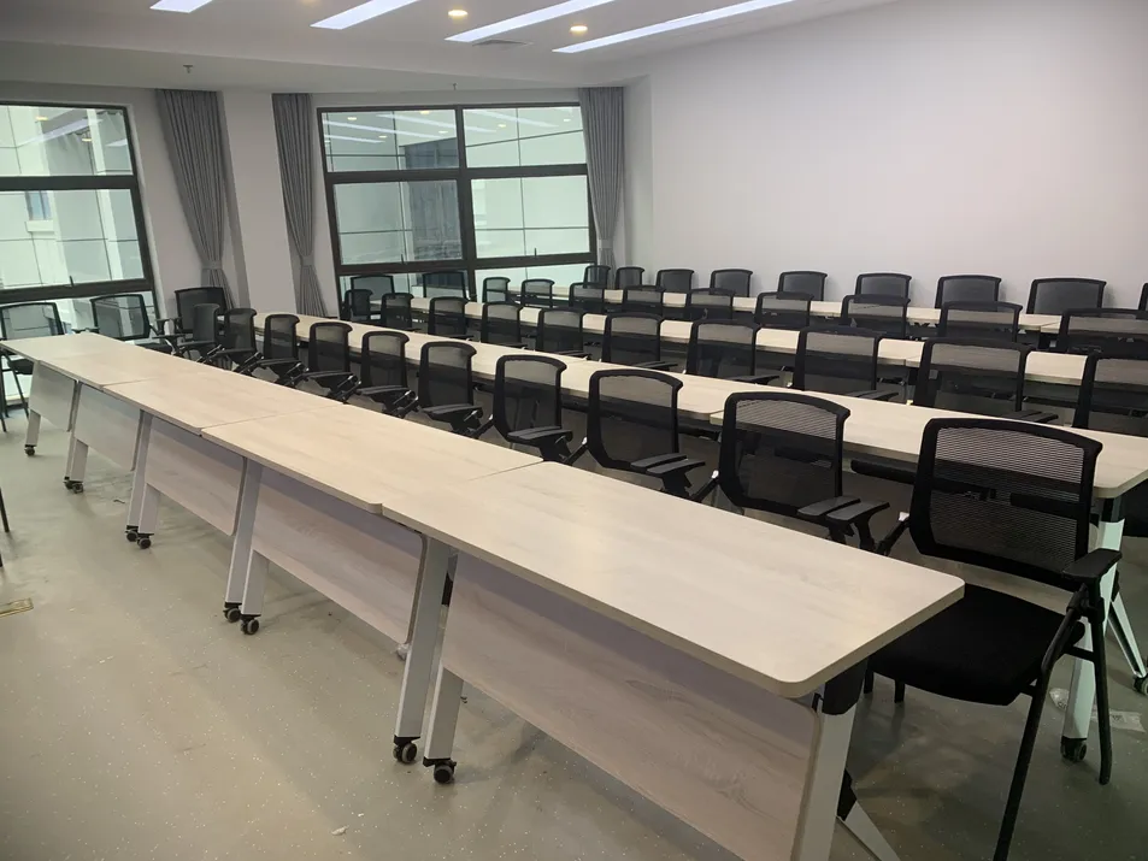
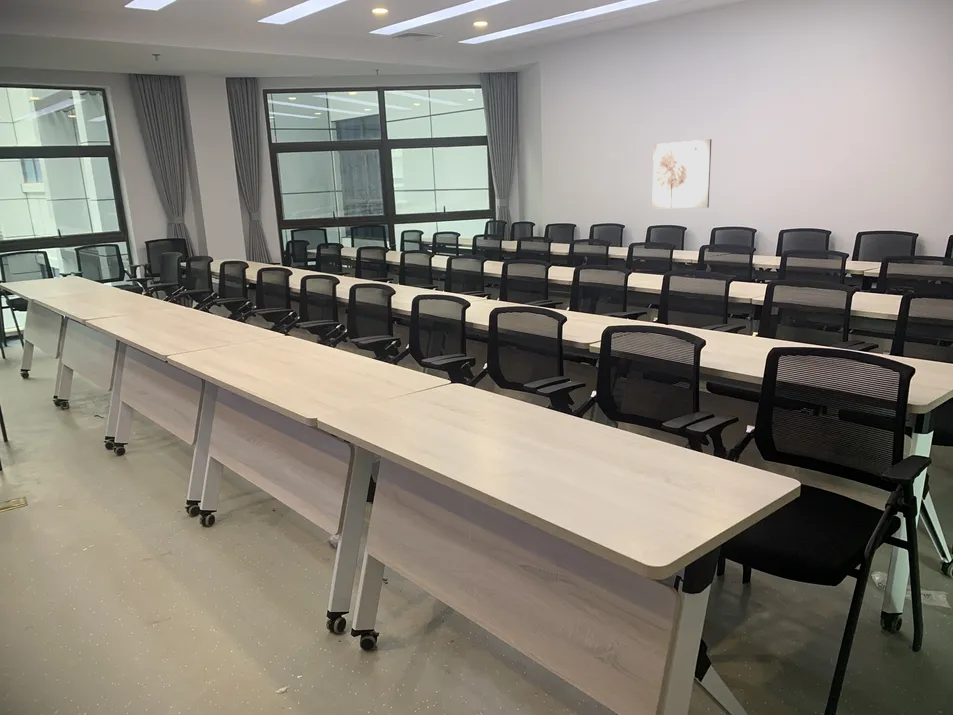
+ wall art (680, 175)
